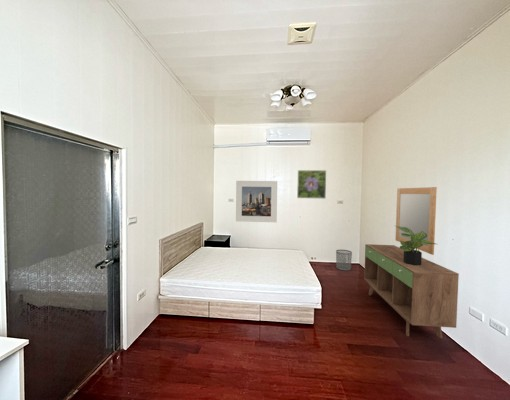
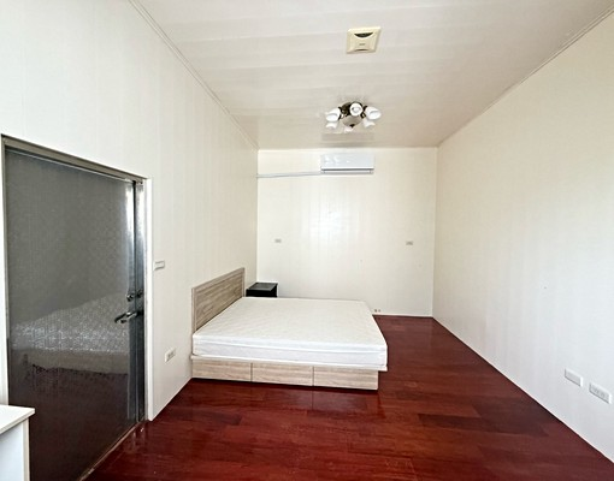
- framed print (256, 201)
- home mirror (413, 217)
- waste bin (343, 259)
- sideboard (399, 284)
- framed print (311, 184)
- potted plant (412, 245)
